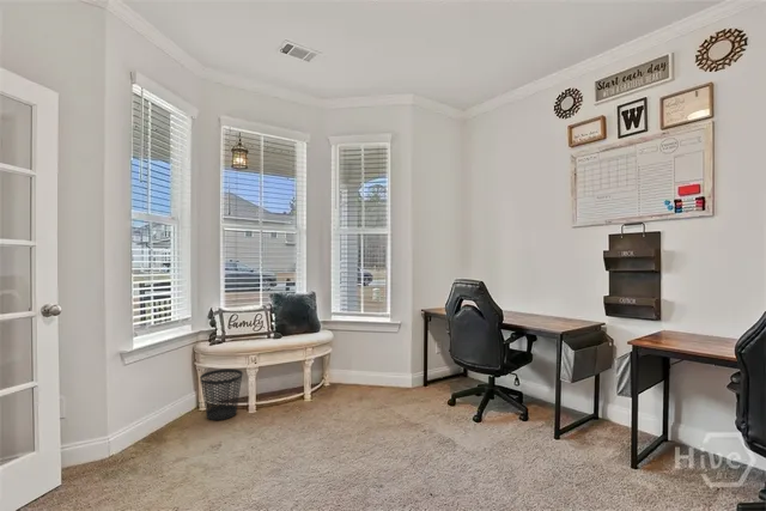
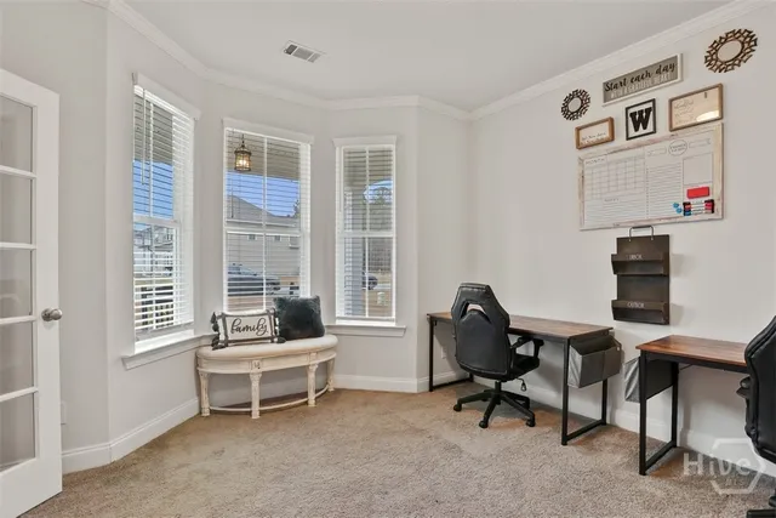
- wastebasket (220, 394)
